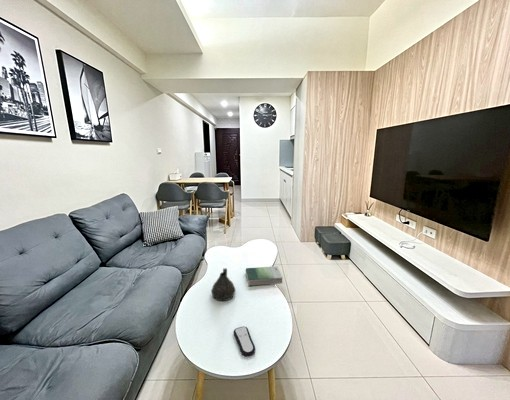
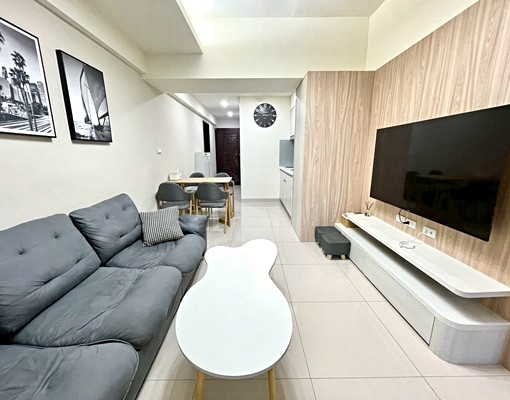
- remote control (244, 340)
- book (263, 274)
- teapot (222, 286)
